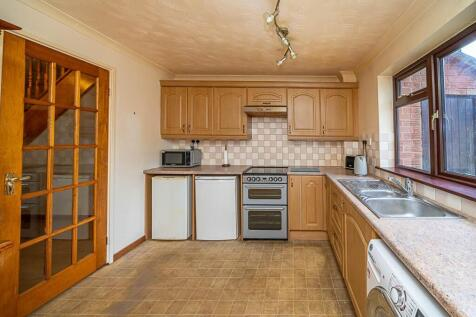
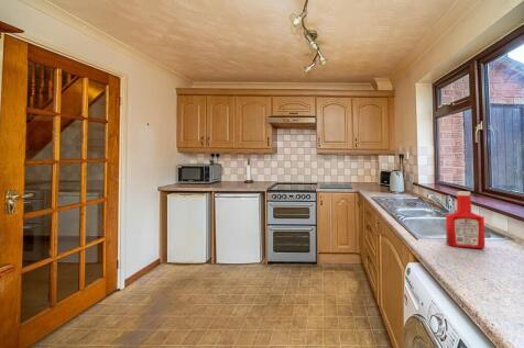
+ soap bottle (463, 218)
